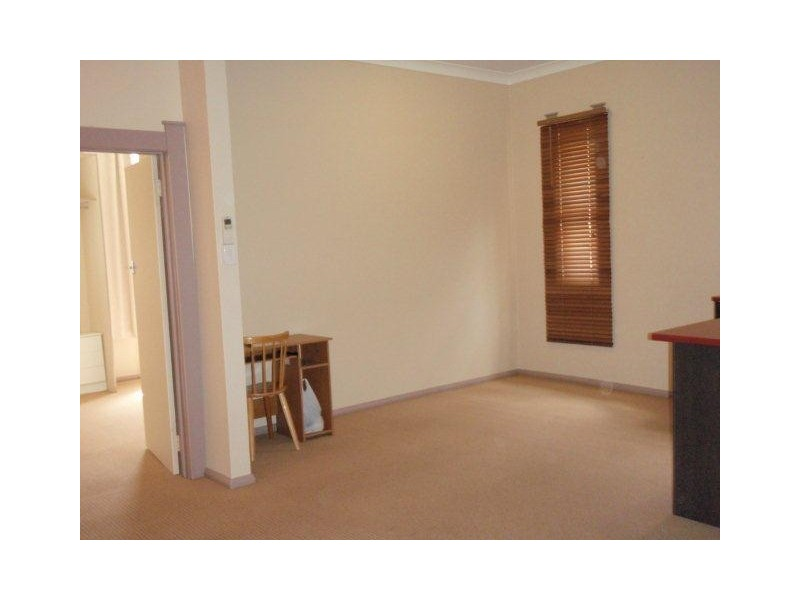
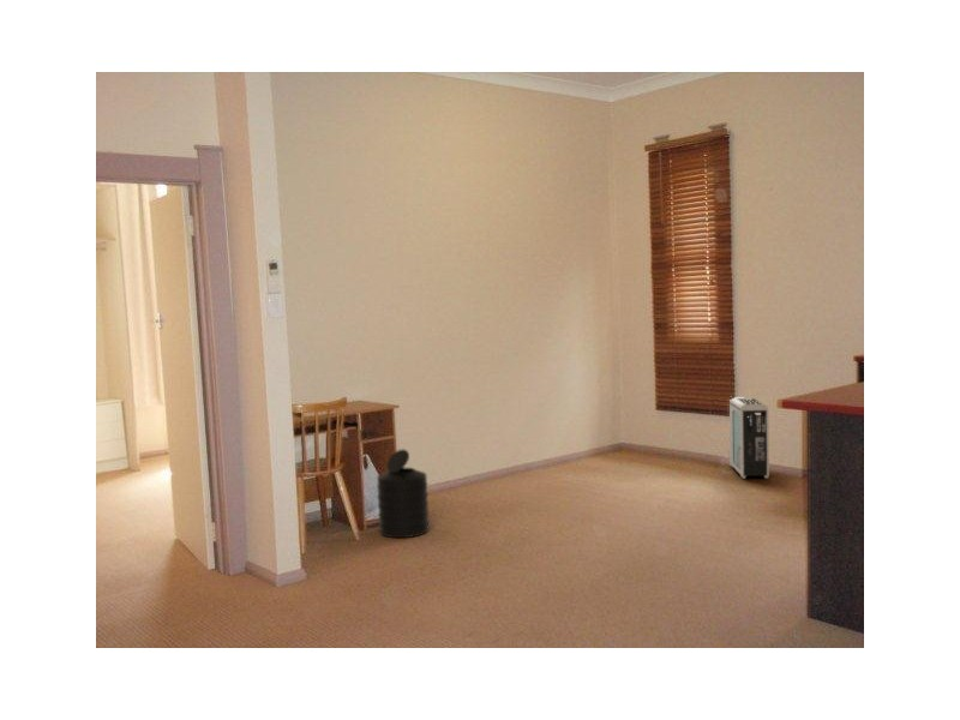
+ trash can (402, 490)
+ air purifier (748, 434)
